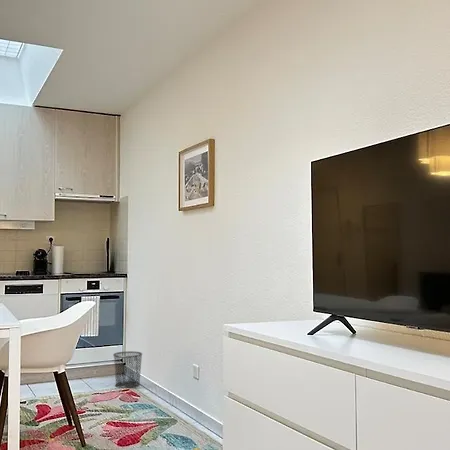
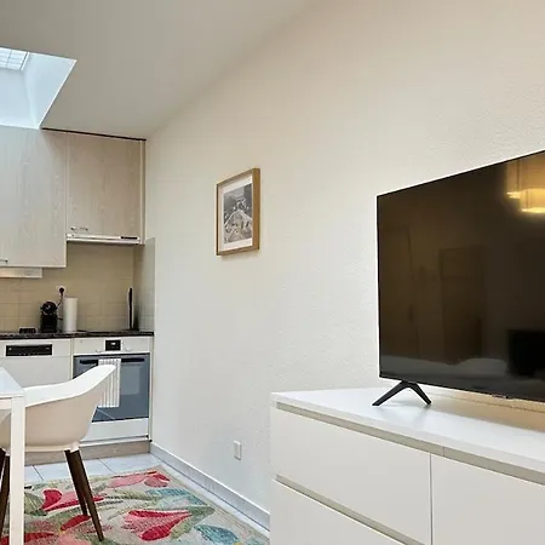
- waste bin (127, 369)
